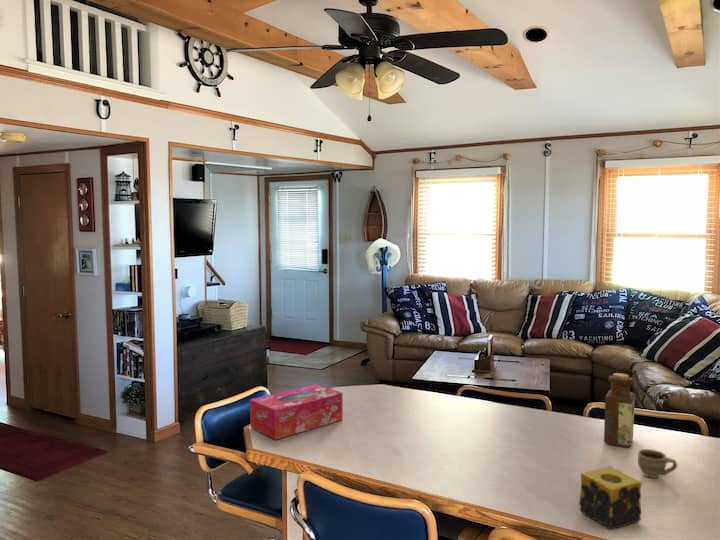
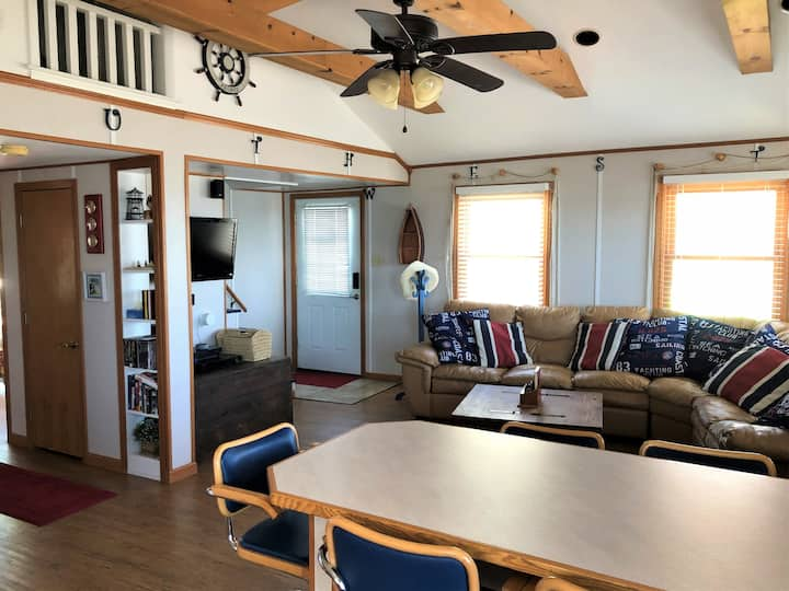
- cup (657, 465)
- candle (610, 496)
- tissue box (297, 409)
- bottle (619, 408)
